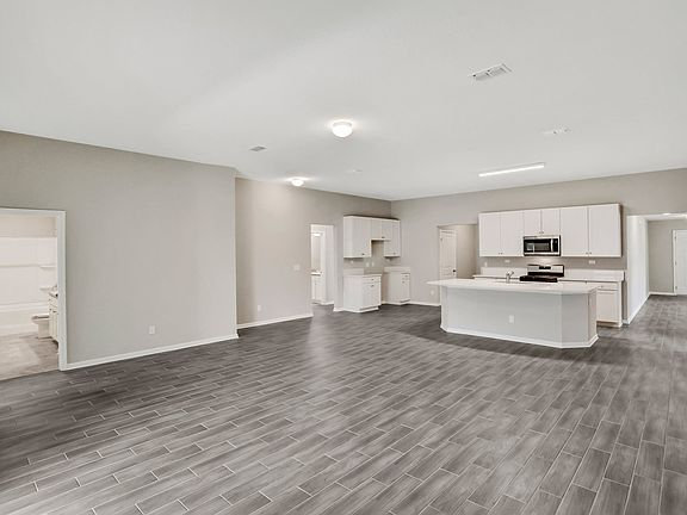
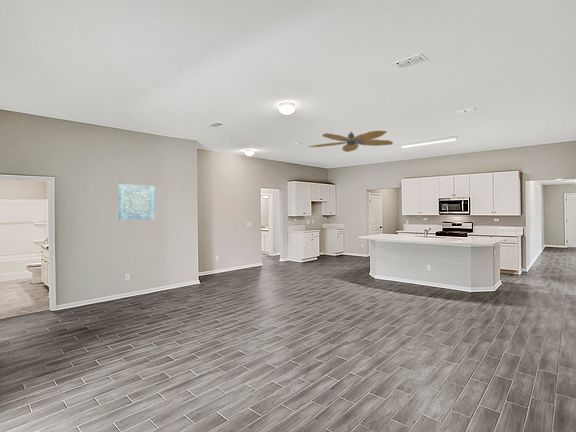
+ wall art (137, 202)
+ ceiling fan (349, 136)
